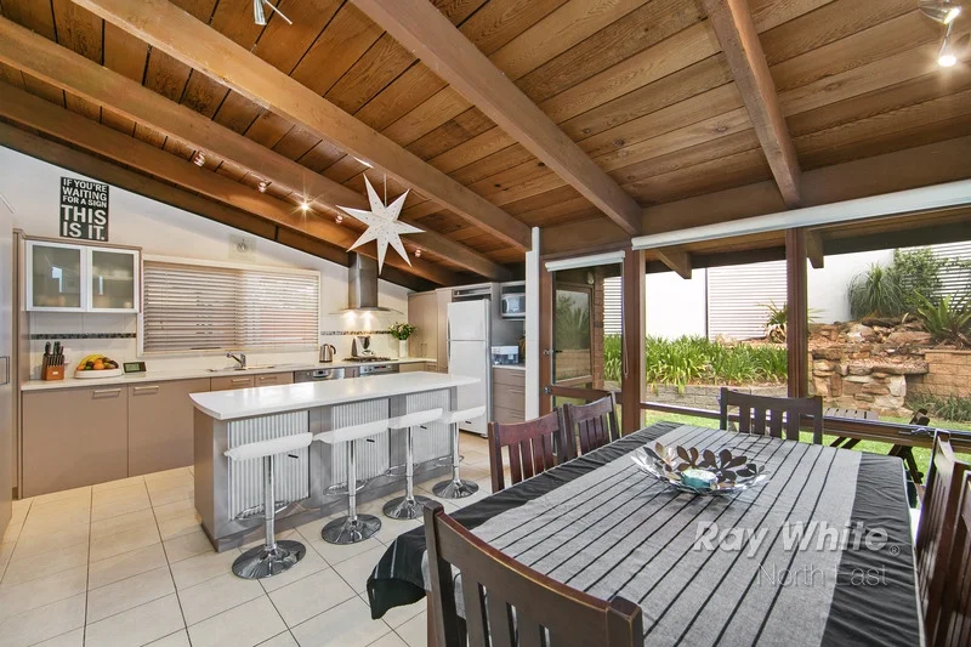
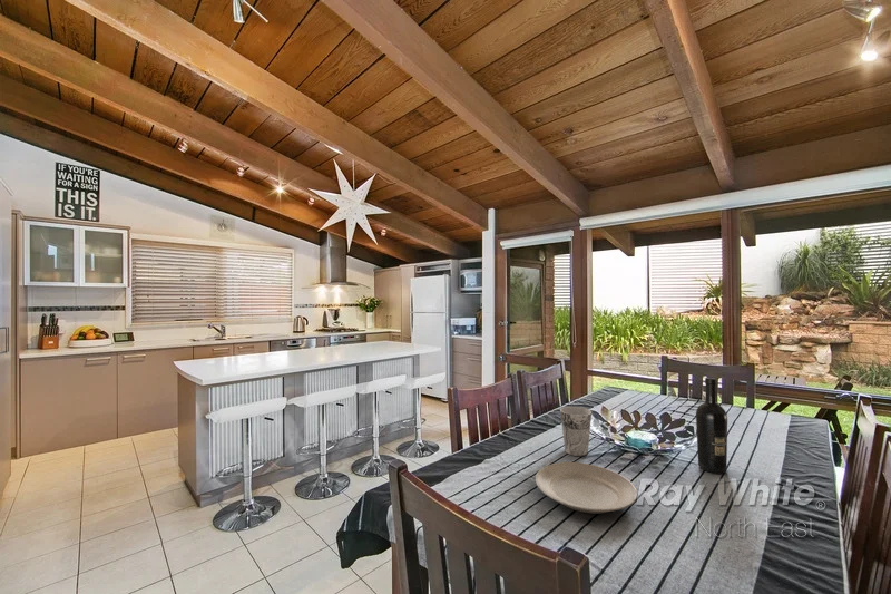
+ wine bottle (711, 422)
+ cup (576, 430)
+ plate (584, 488)
